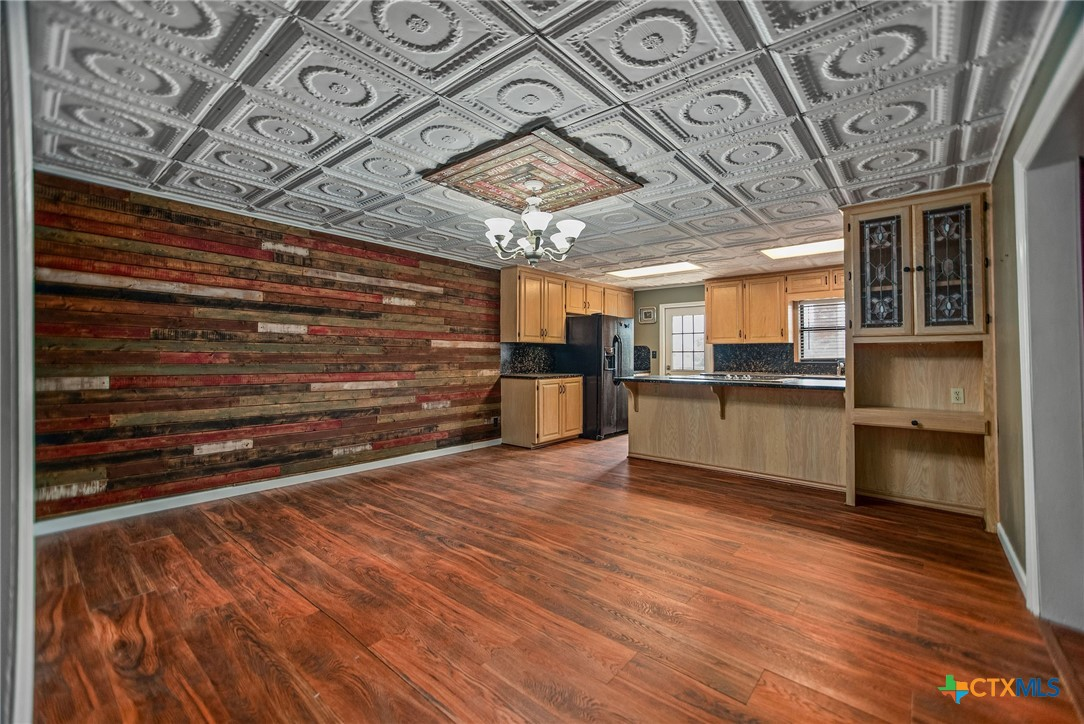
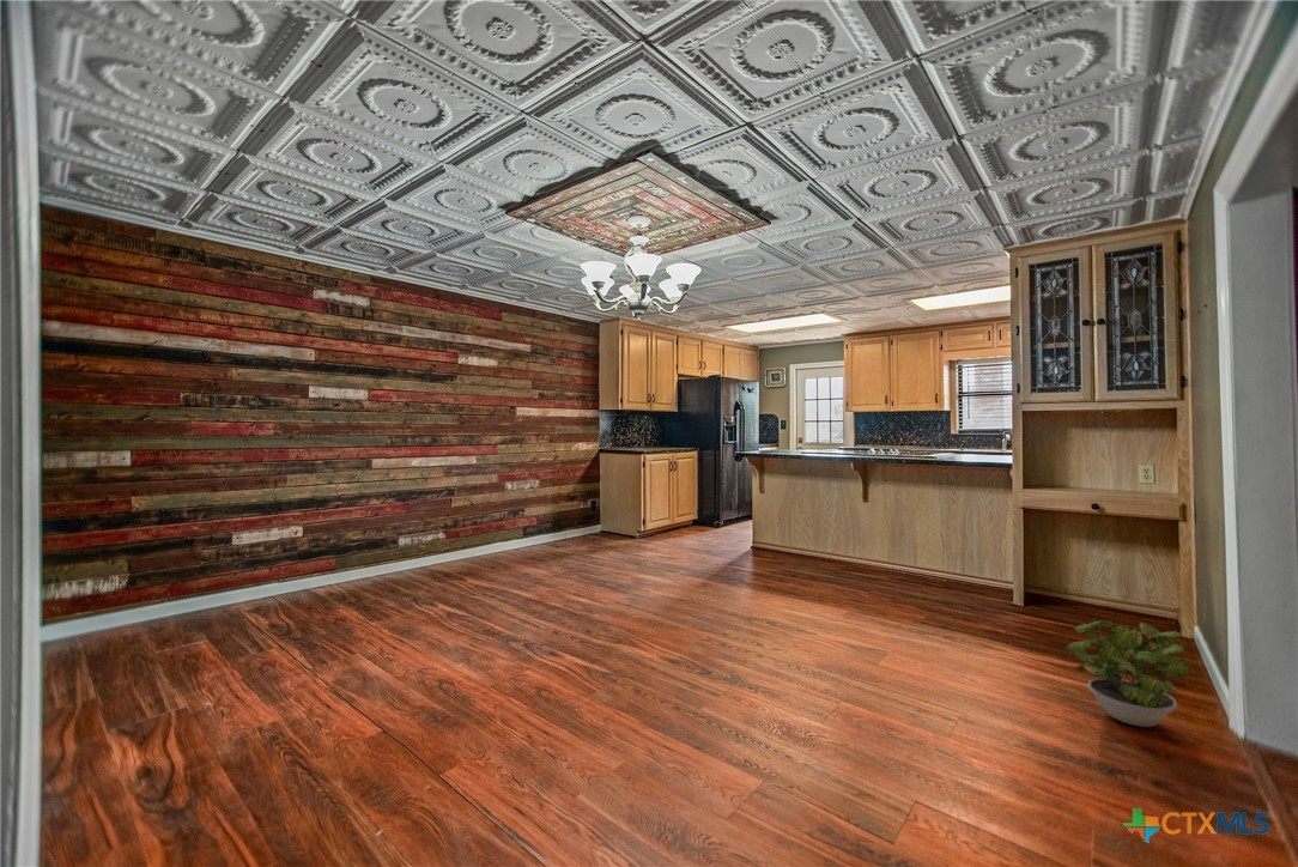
+ potted plant (1123, 667)
